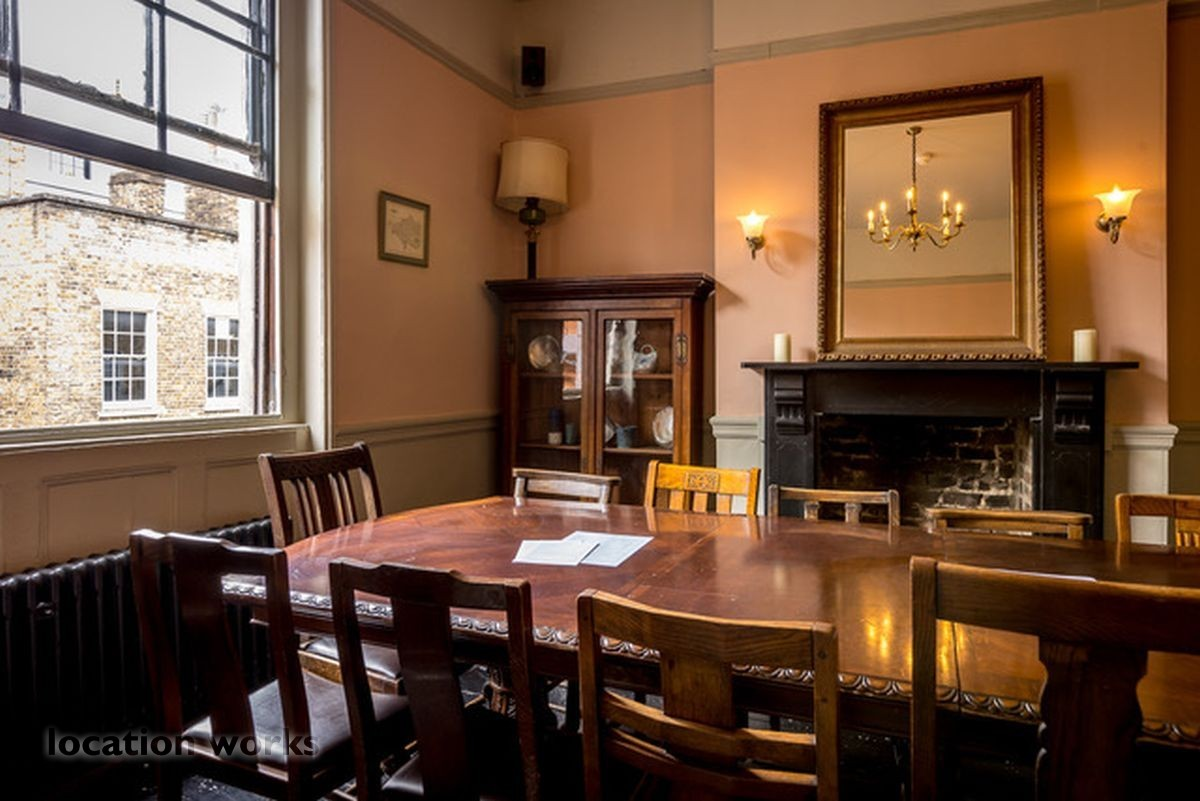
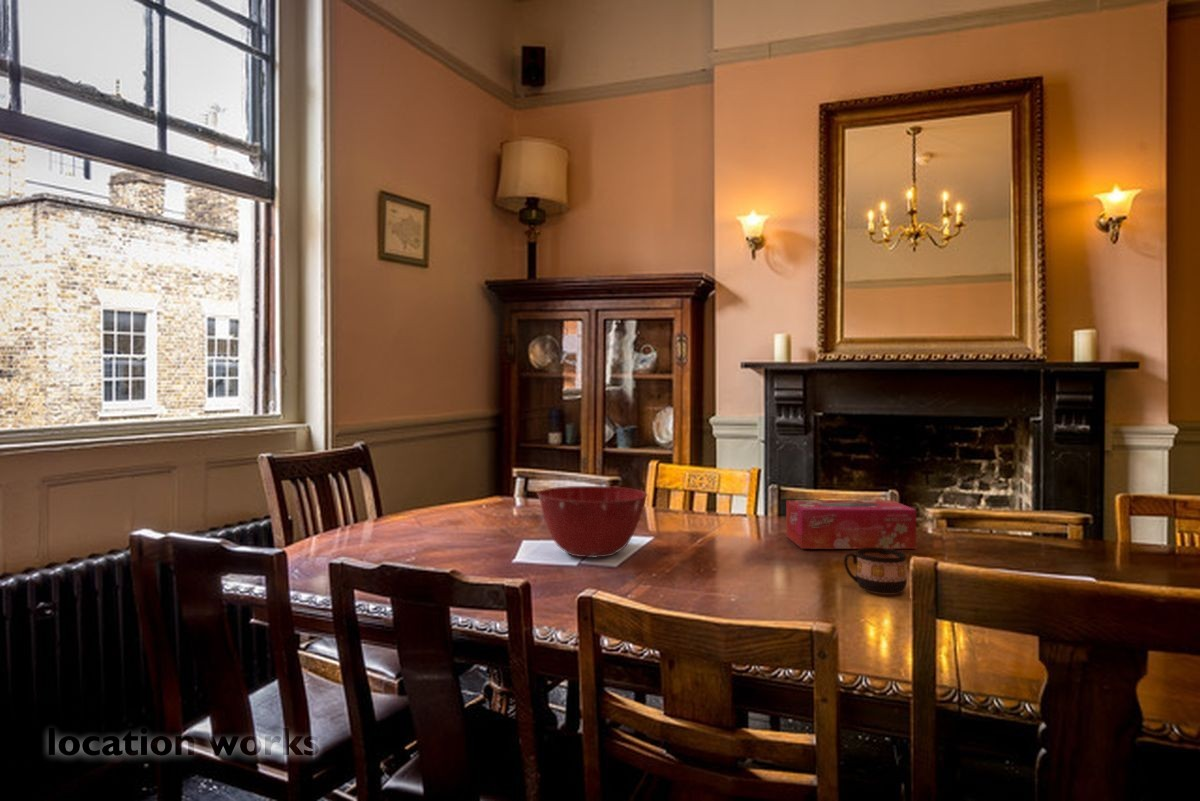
+ tissue box (848, 523)
+ mixing bowl (592, 521)
+ cup (878, 570)
